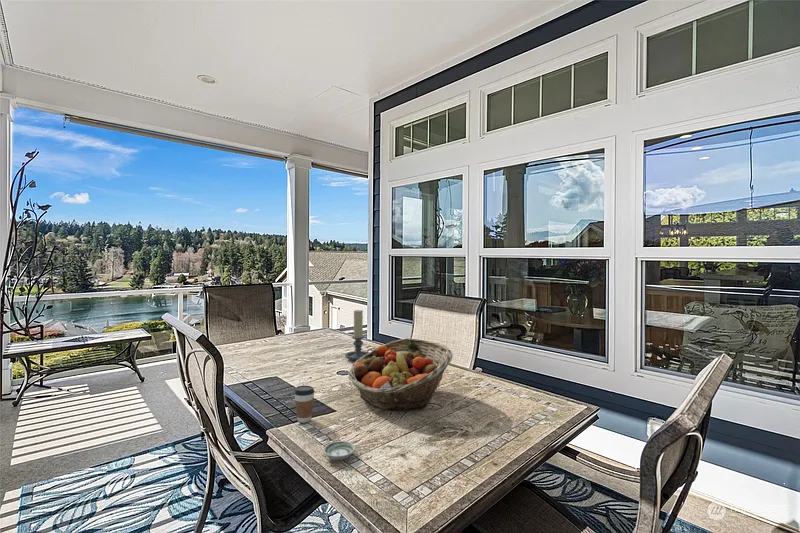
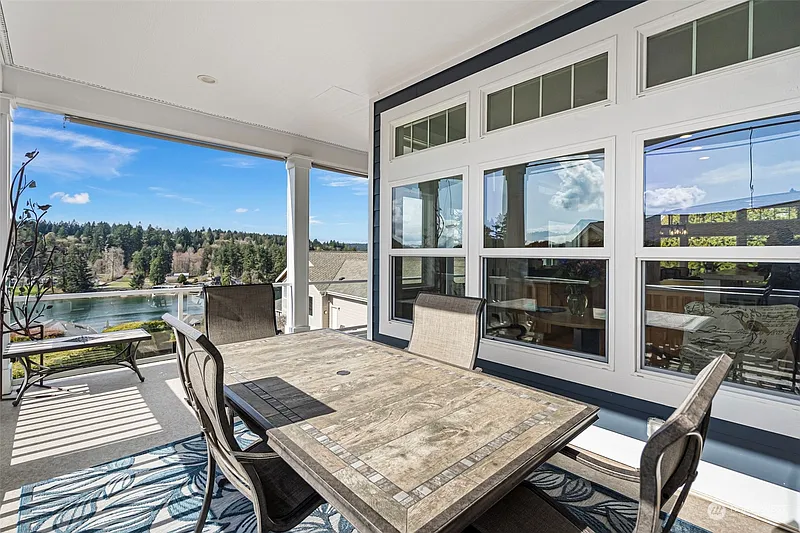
- candle holder (360, 333)
- fruit basket (399, 371)
- saucer (339, 452)
- coffee cup (304, 403)
